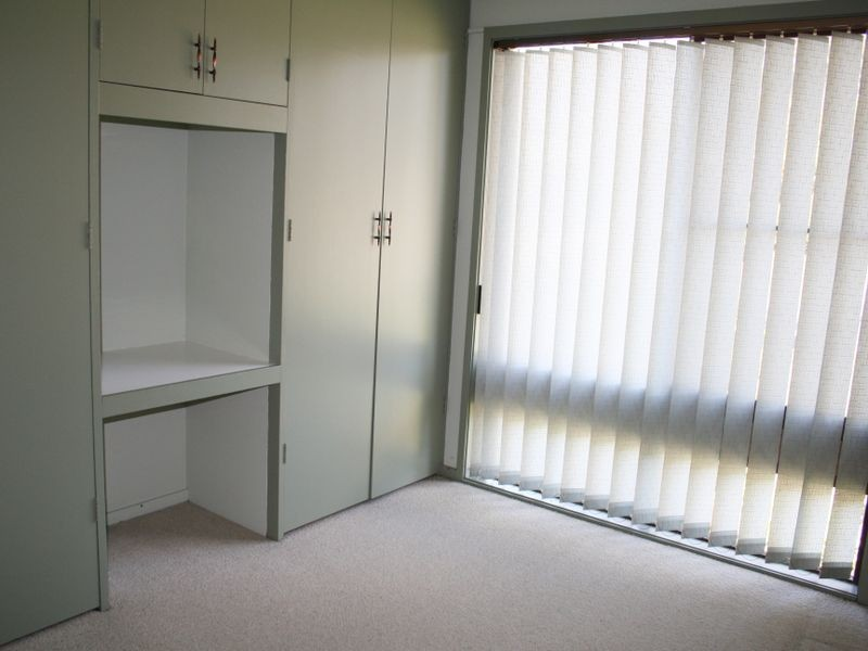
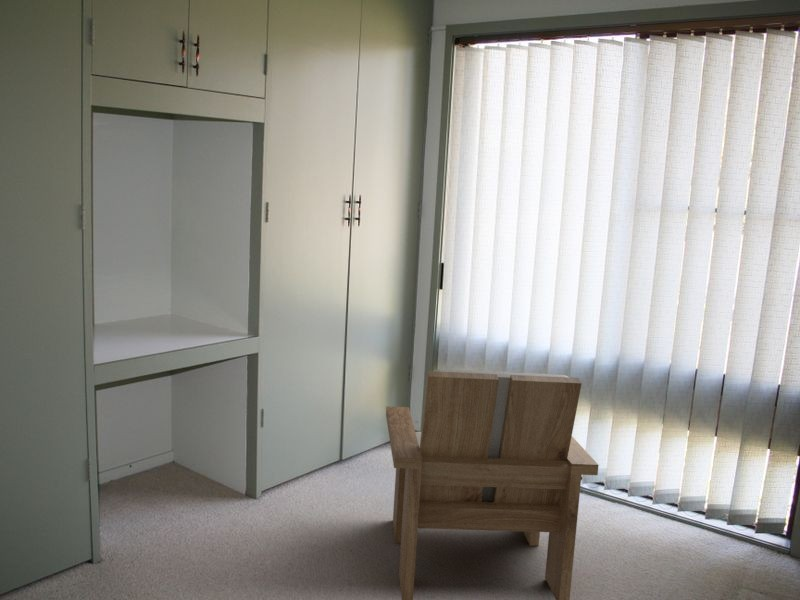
+ armchair (480, 461)
